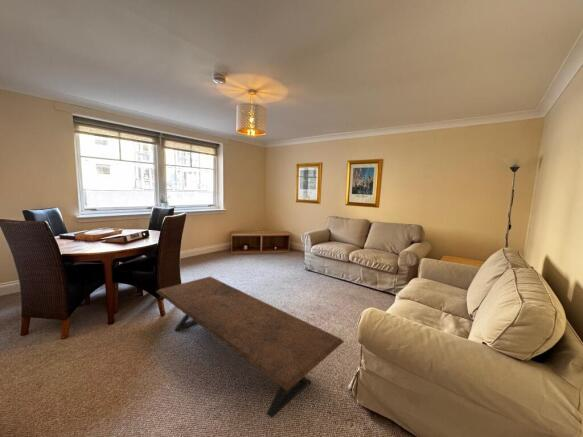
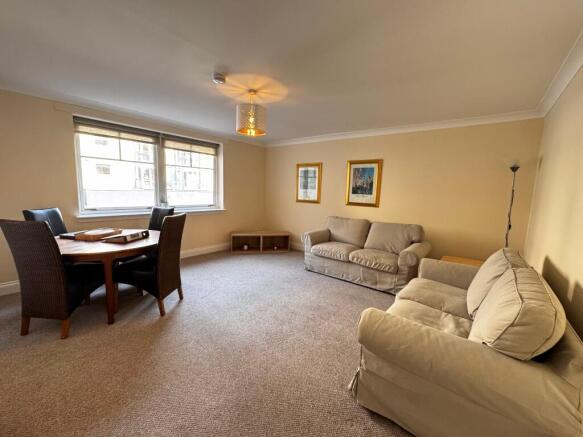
- coffee table (233, 331)
